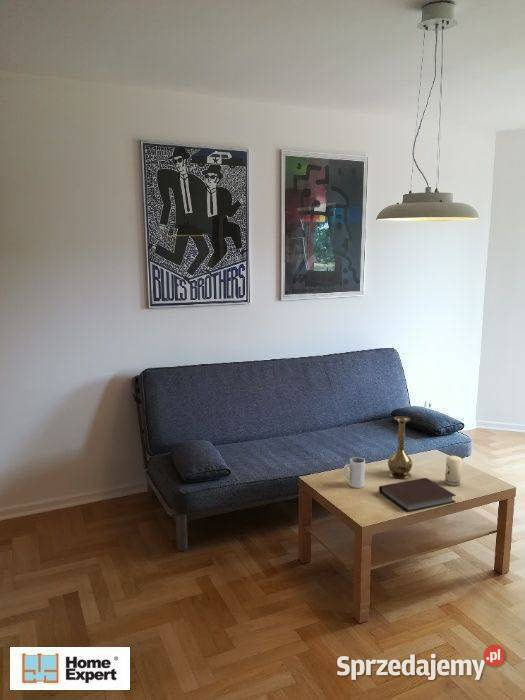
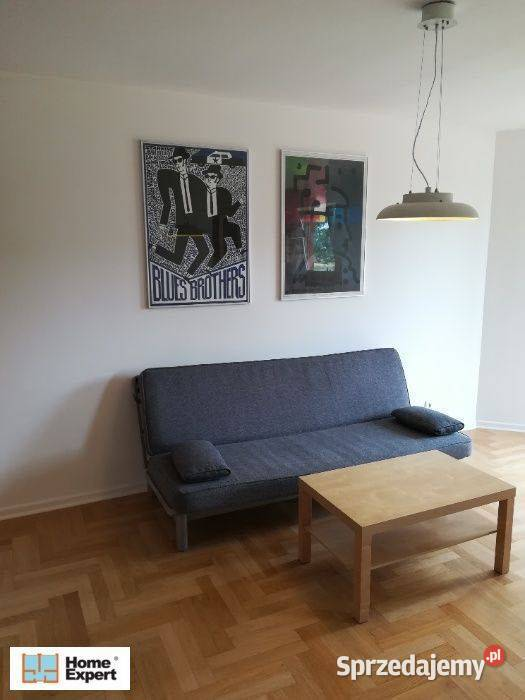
- notebook (416, 493)
- candle (453, 470)
- mug (353, 472)
- vase (400, 446)
